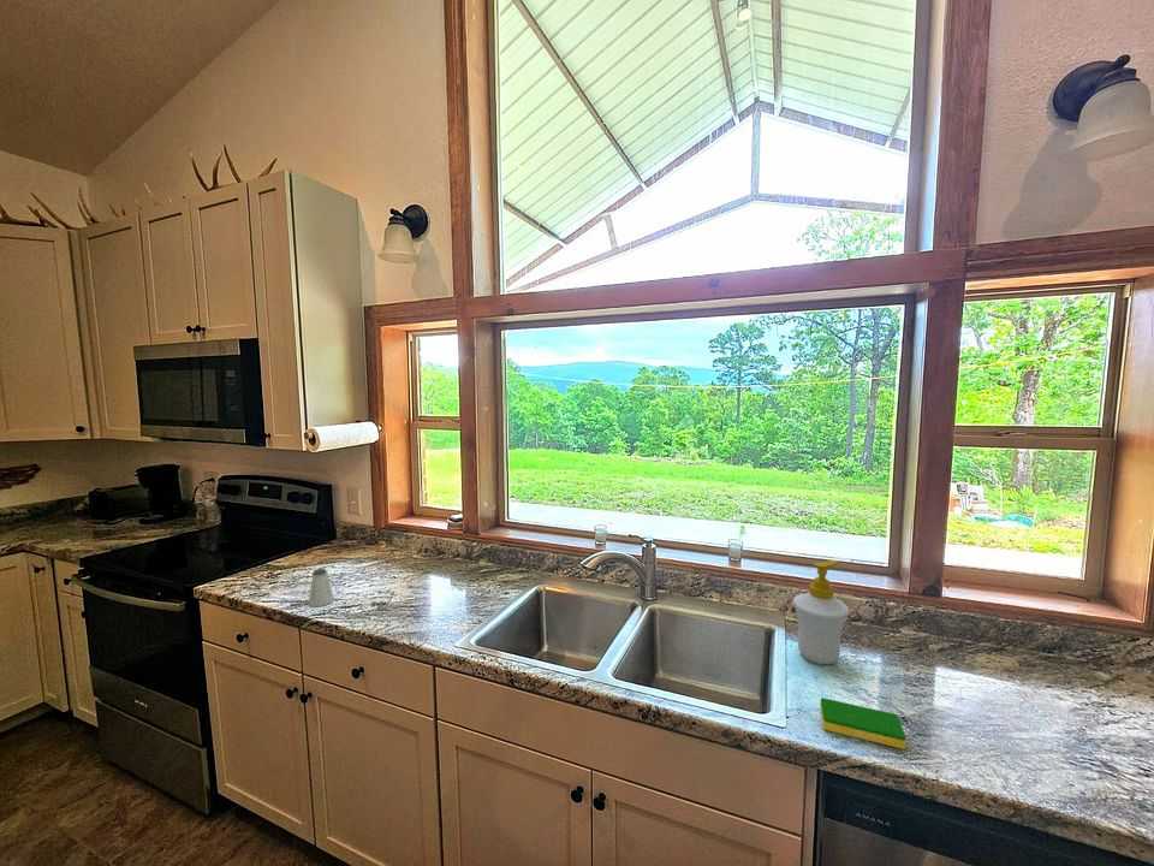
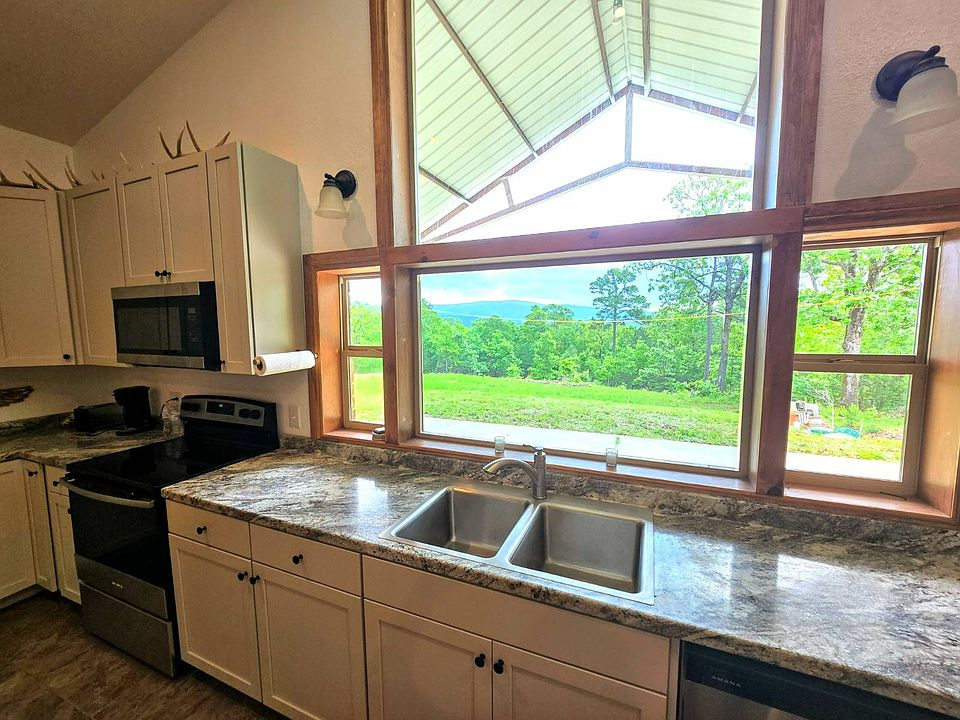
- saltshaker (320, 586)
- dish sponge (859, 722)
- soap bottle (820, 610)
